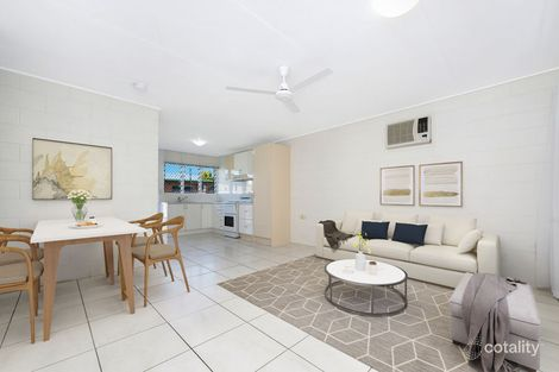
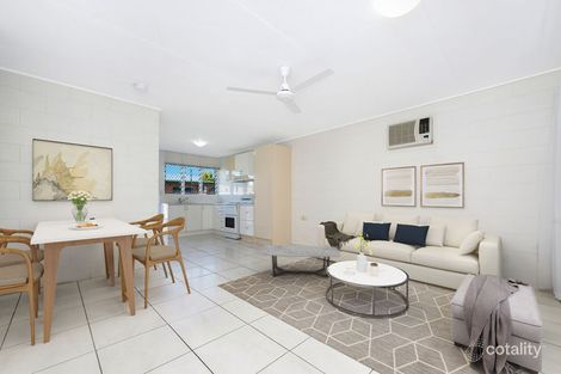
+ coffee table (300, 256)
